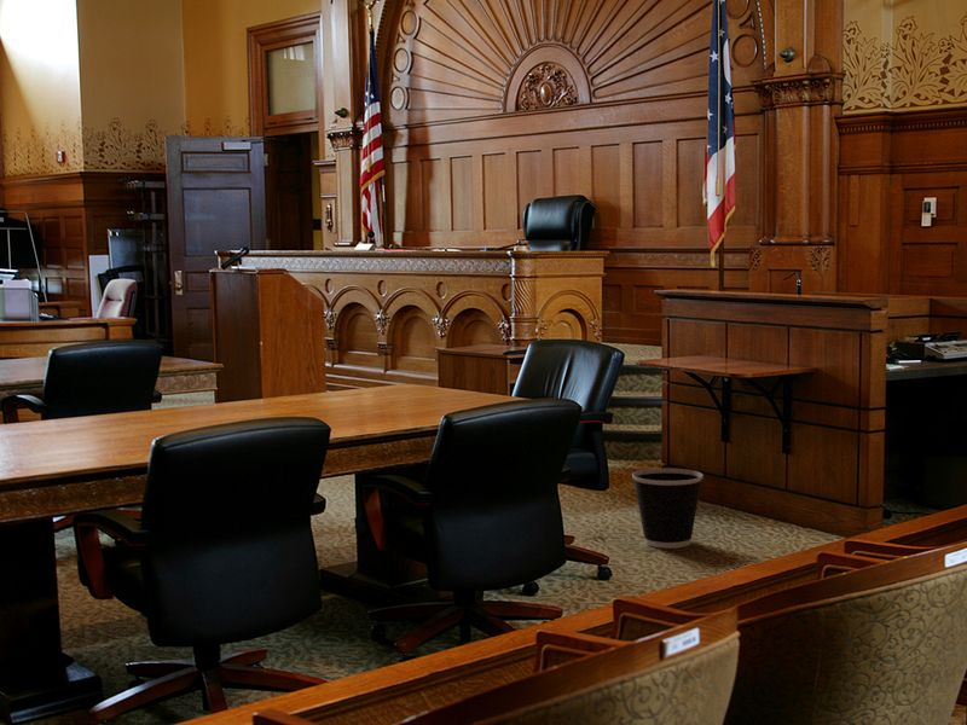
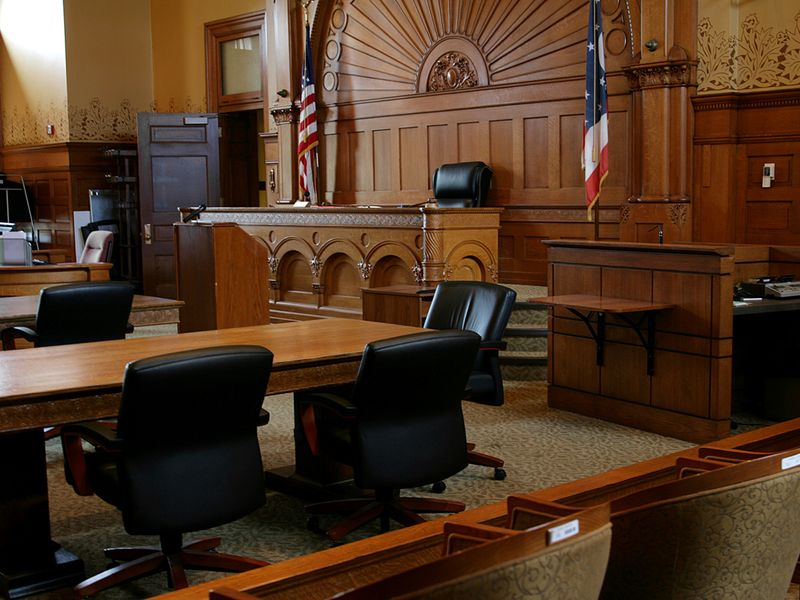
- wastebasket (667, 507)
